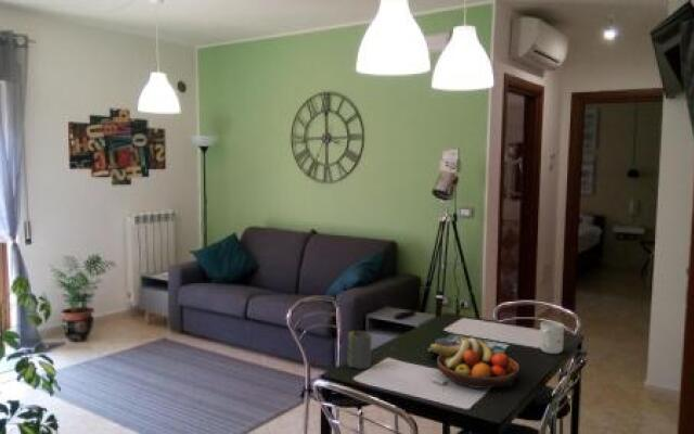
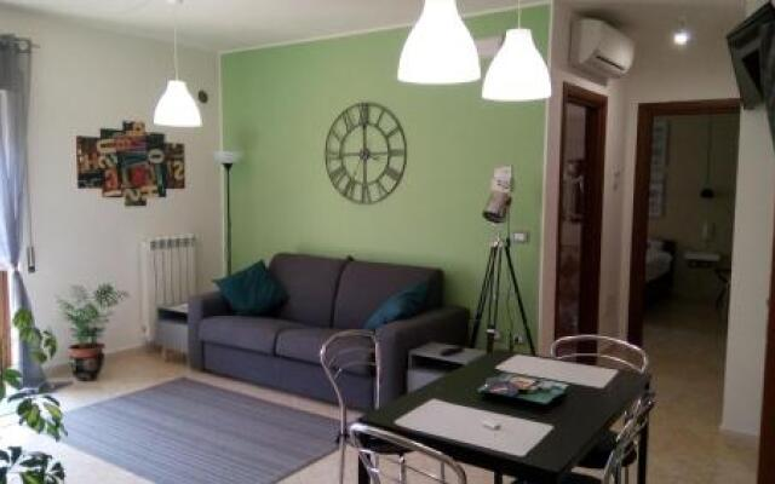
- mug (357, 349)
- mug (550, 337)
- fruit bowl (477, 359)
